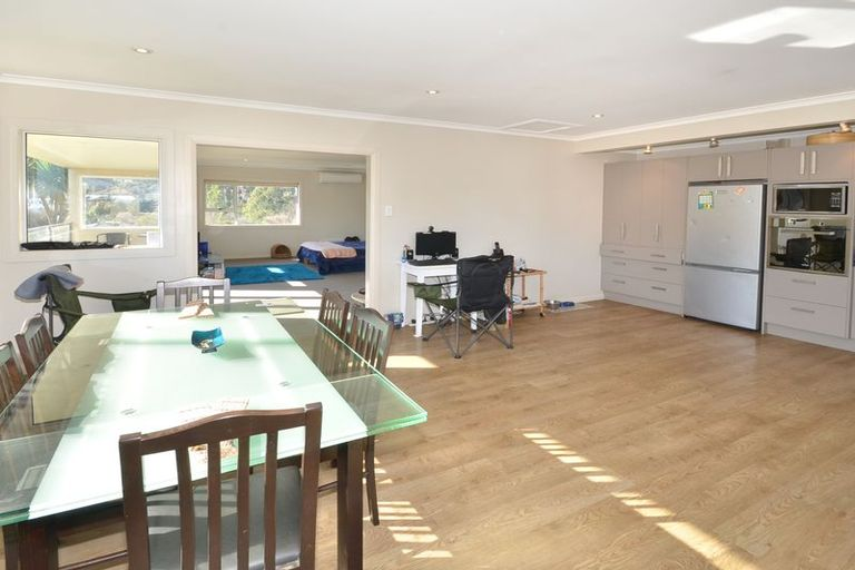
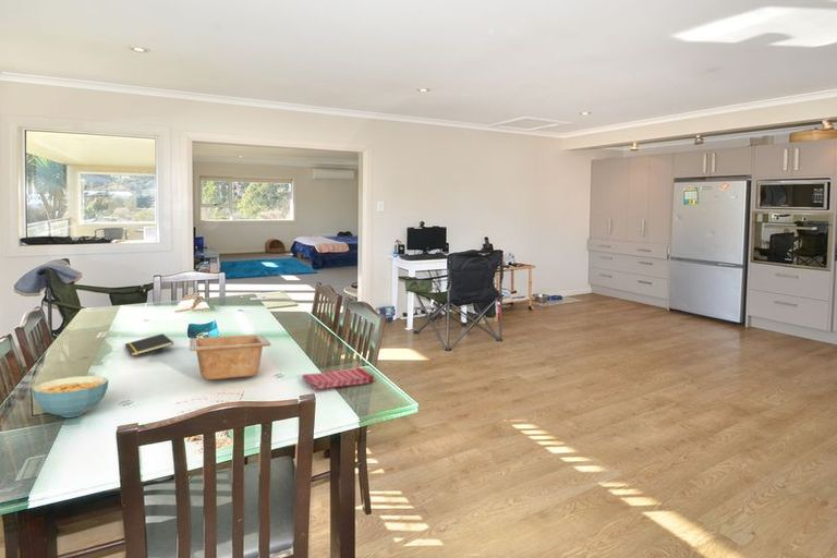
+ serving bowl (229, 356)
+ cereal bowl (72, 399)
+ notepad (148, 343)
+ dish towel (338, 377)
